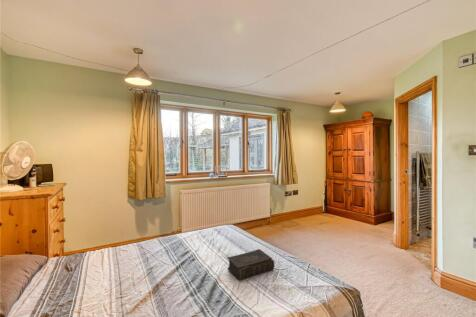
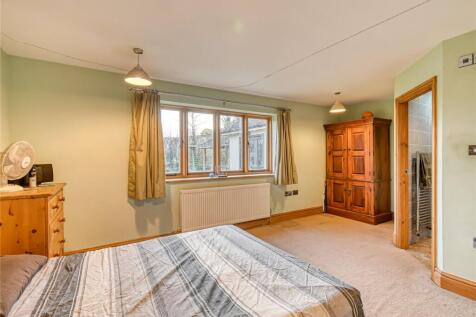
- book (250, 263)
